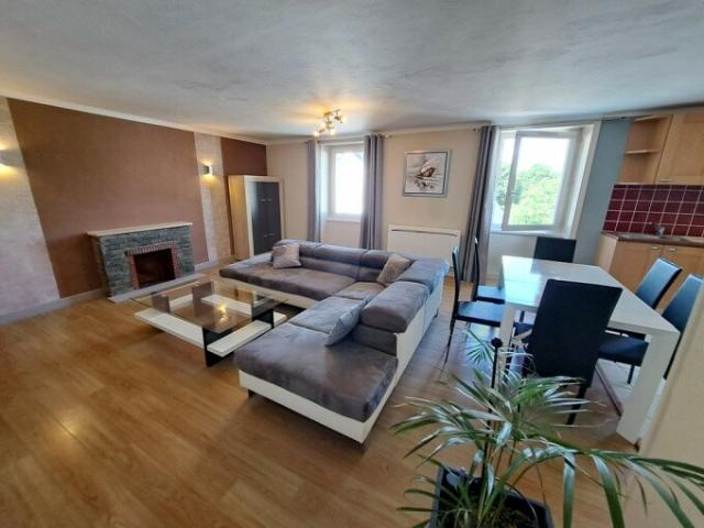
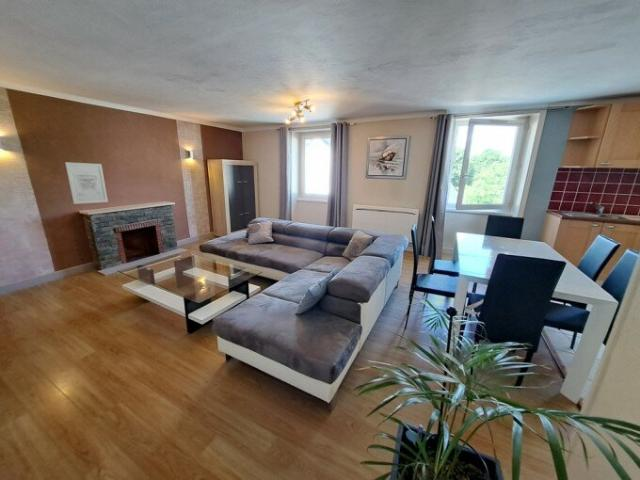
+ wall art (87, 183)
